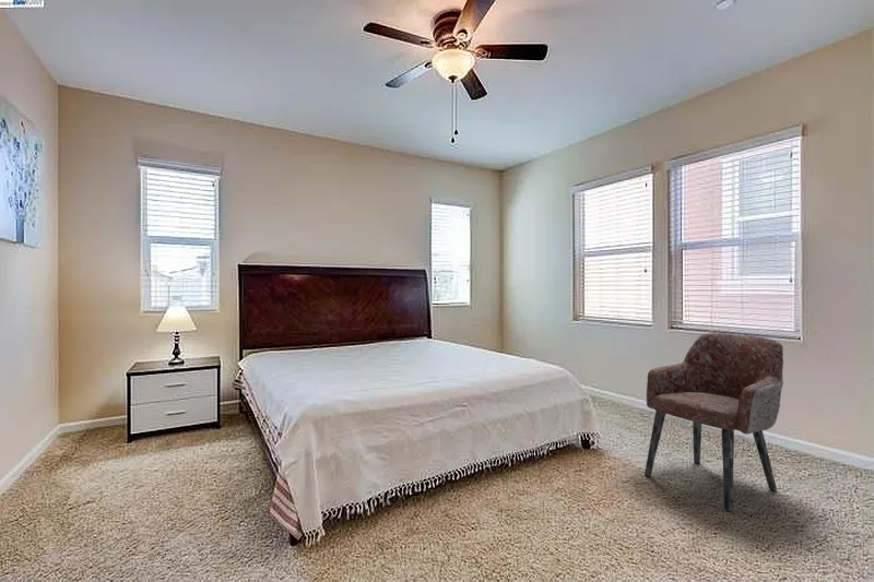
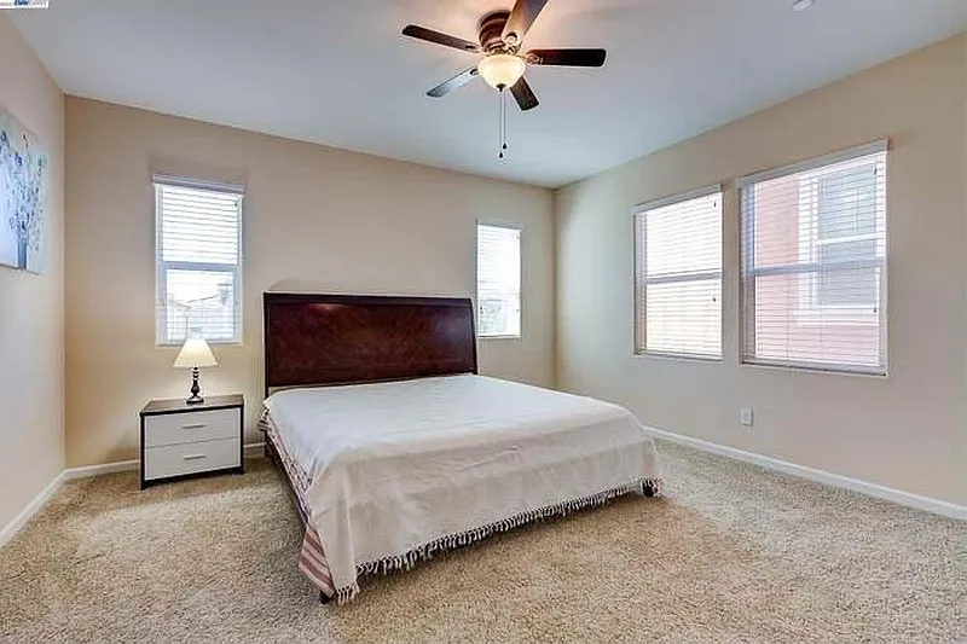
- armchair (717, 408)
